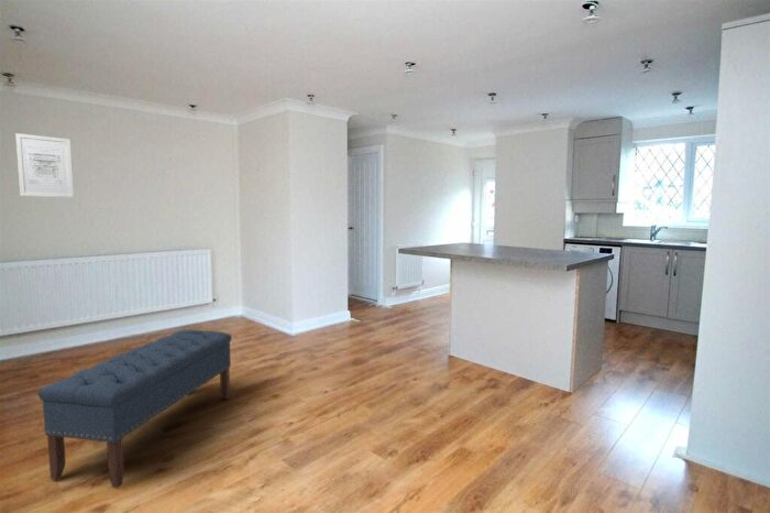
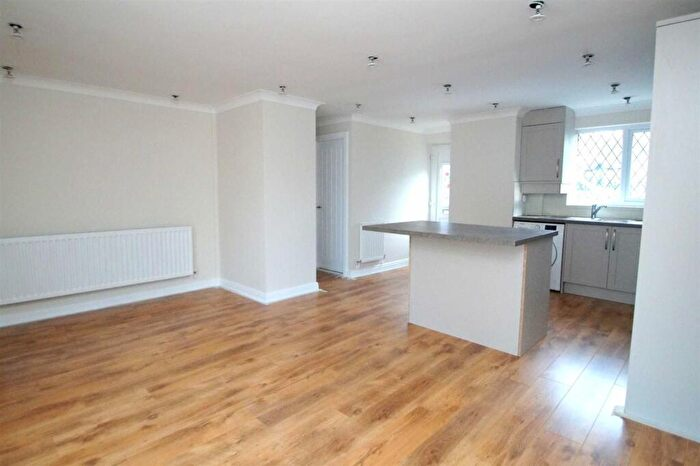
- bench (154, 391)
- wall art (45, 166)
